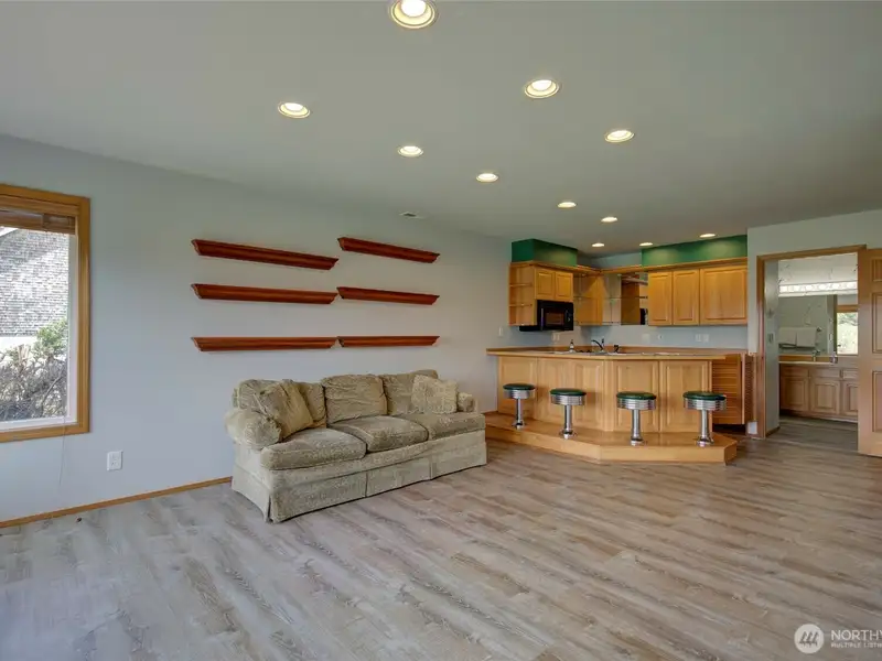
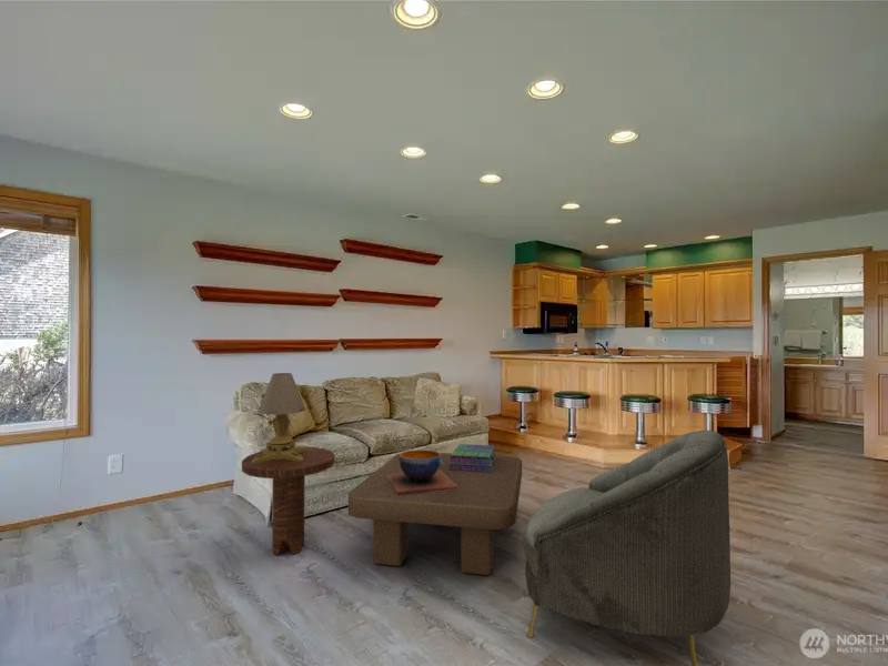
+ decorative bowl (420, 468)
+ armchair (624, 518)
+ side table (289, 502)
+ stack of books (473, 456)
+ coffee table (445, 506)
+ lamp (281, 414)
